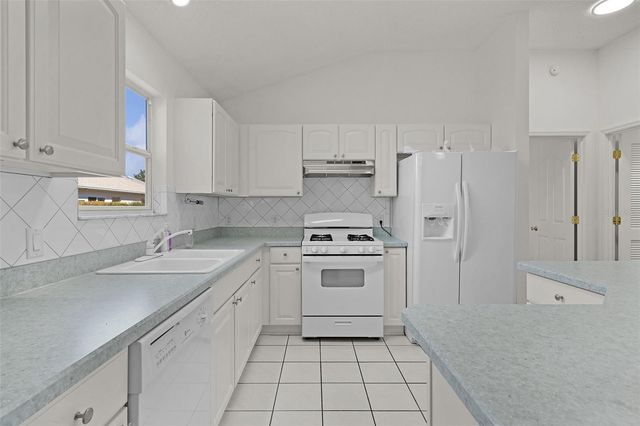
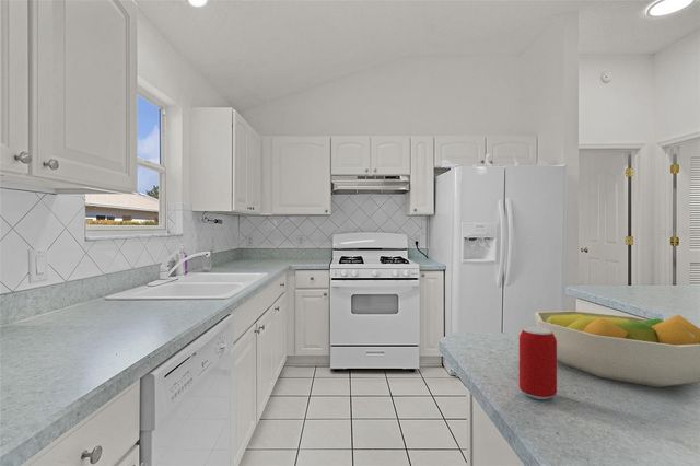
+ fruit bowl (615, 336)
+ beverage can (537, 362)
